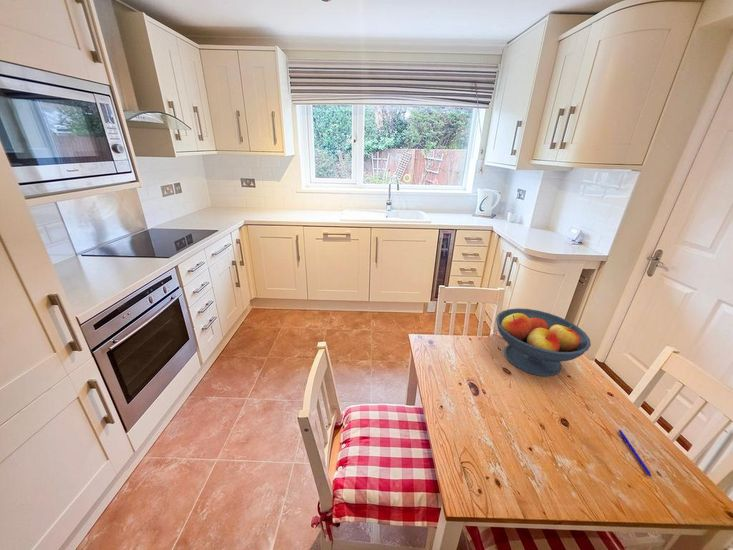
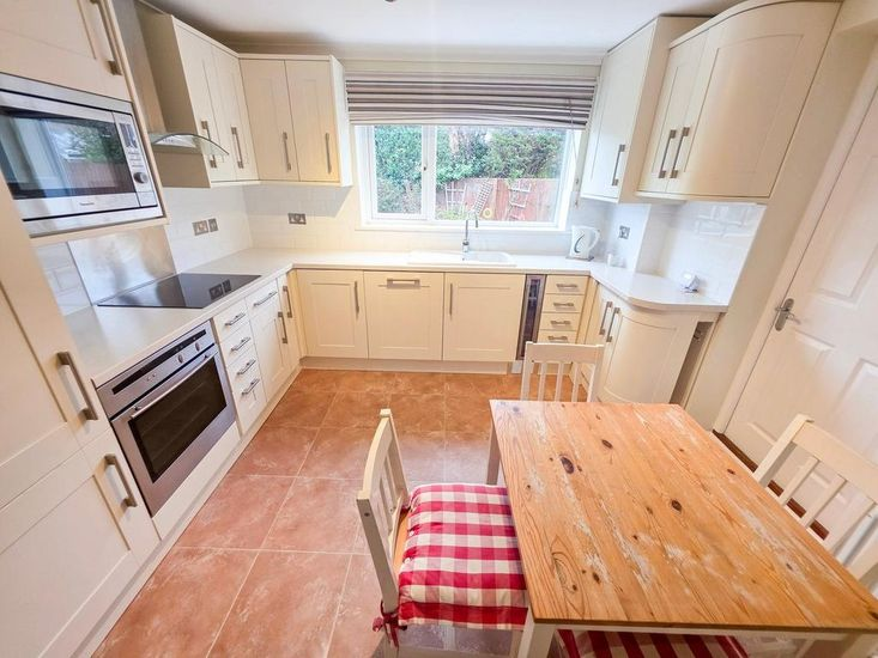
- pen (634, 452)
- fruit bowl (537, 338)
